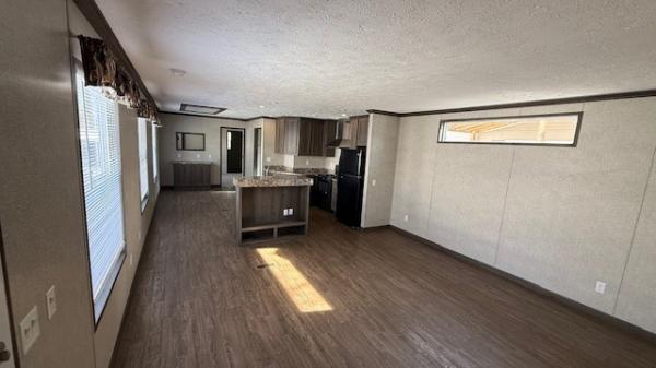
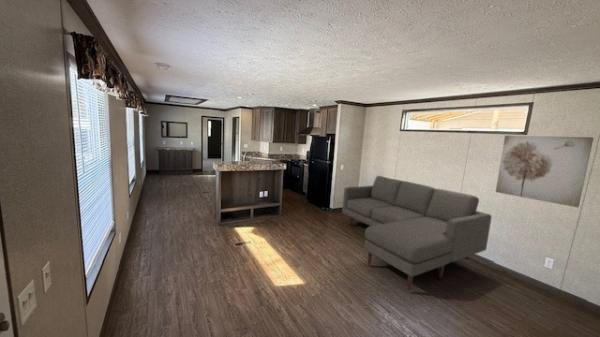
+ wall art (538, 168)
+ sofa (389, 215)
